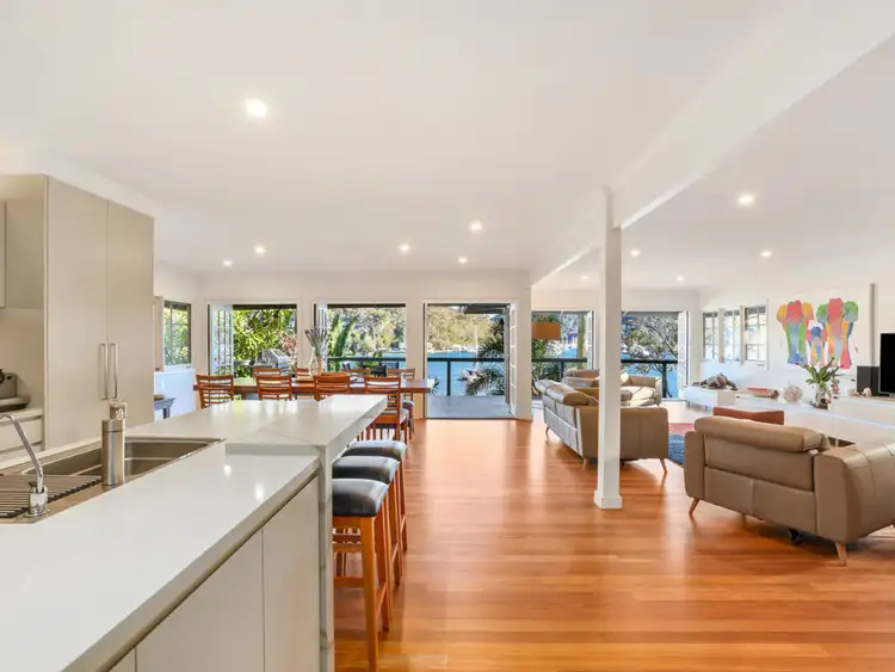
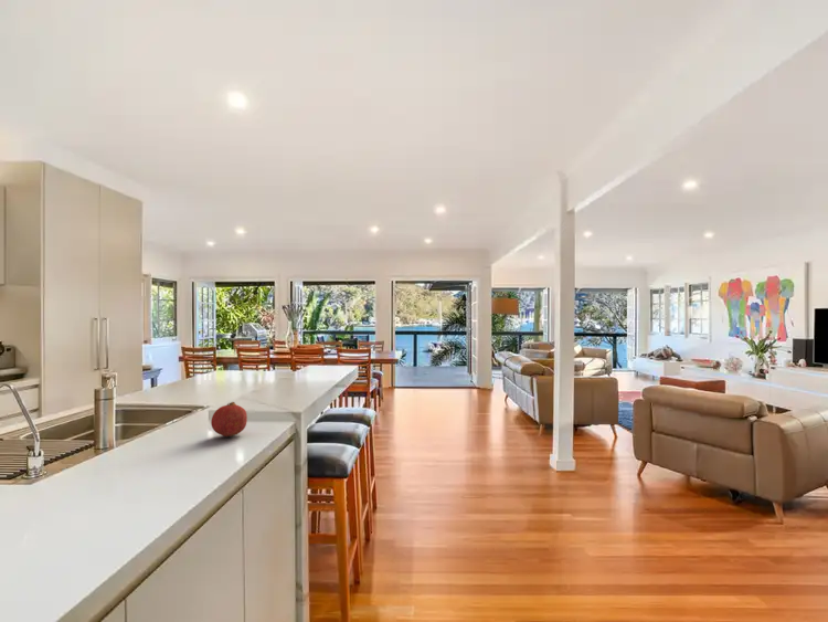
+ fruit (230, 419)
